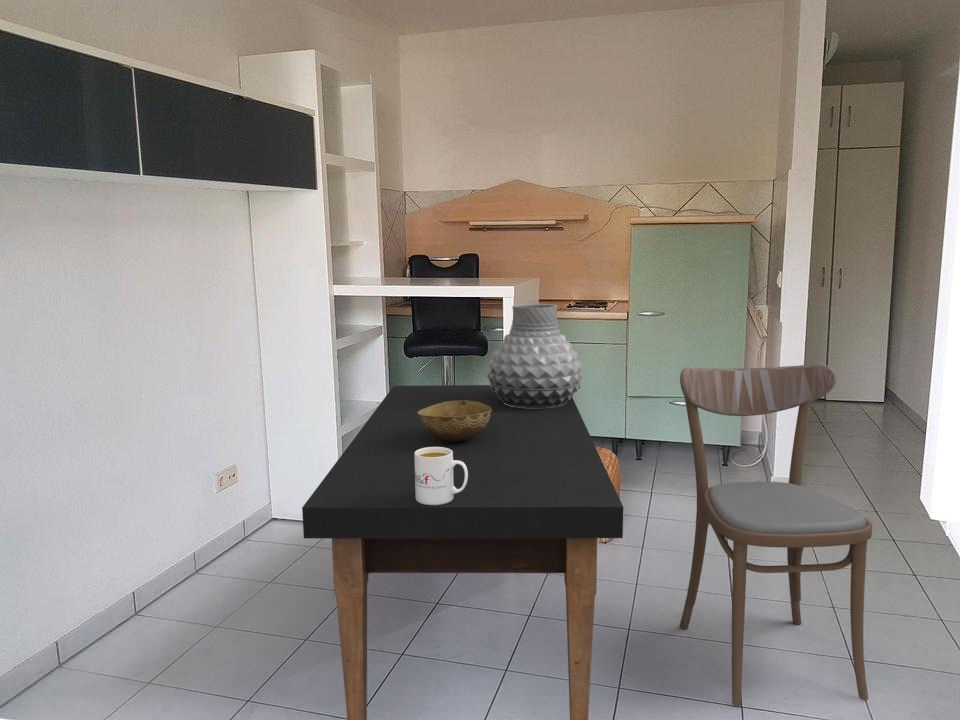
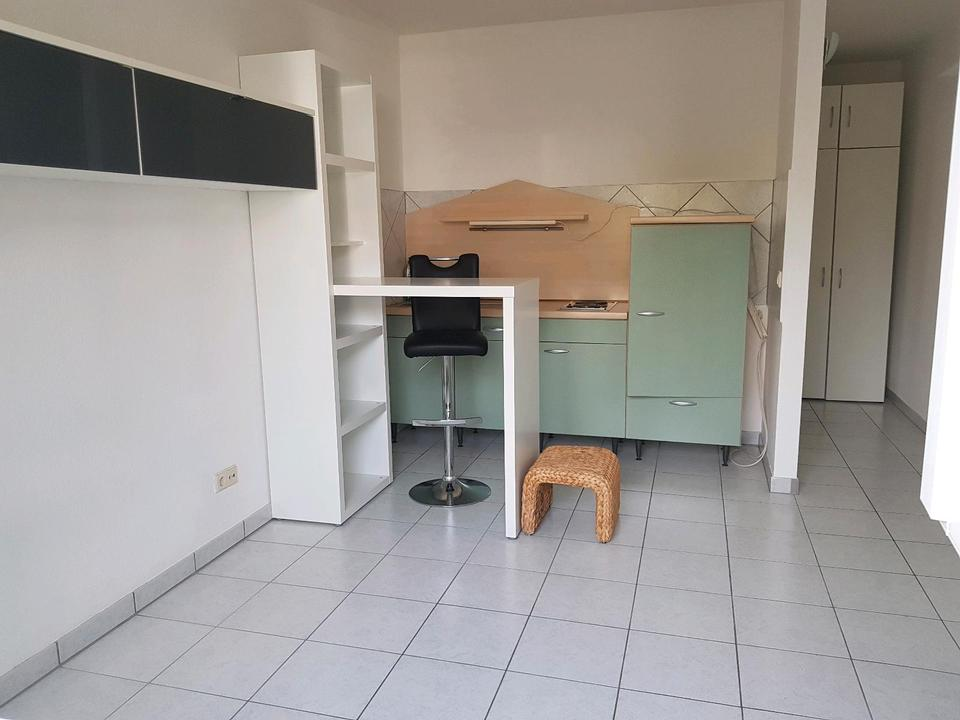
- mug (441, 475)
- vase (534, 353)
- dining table (475, 533)
- dining chair (769, 518)
- bowl (455, 422)
